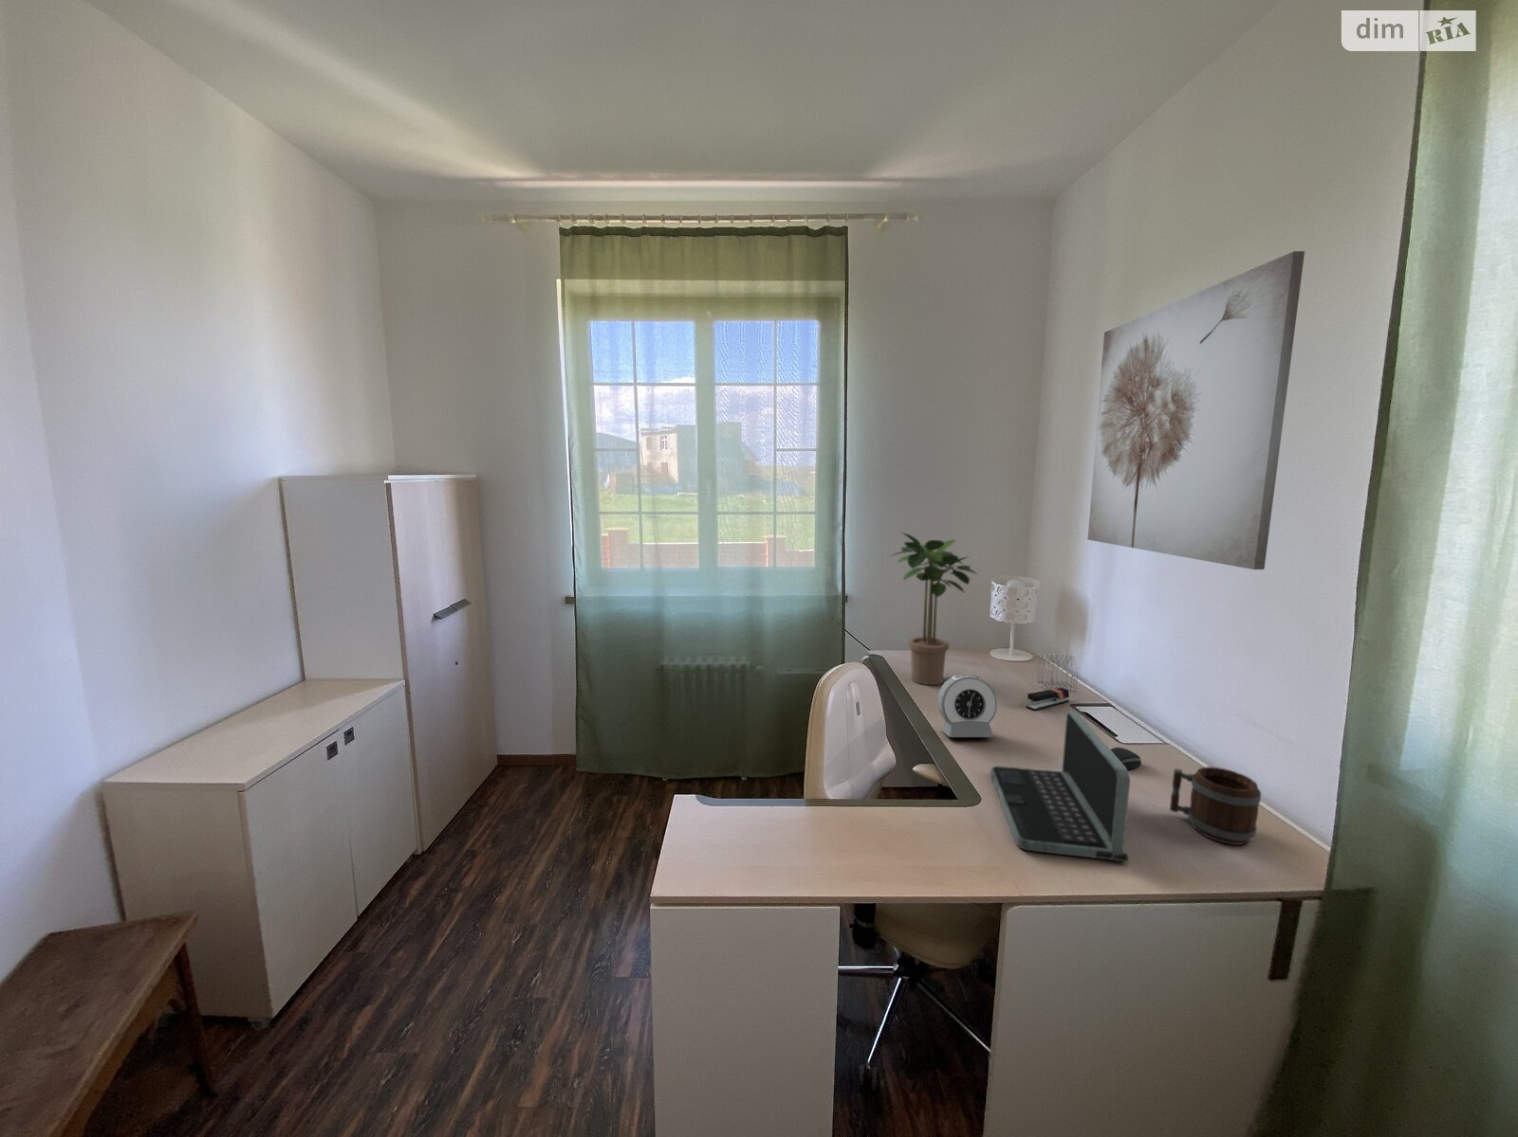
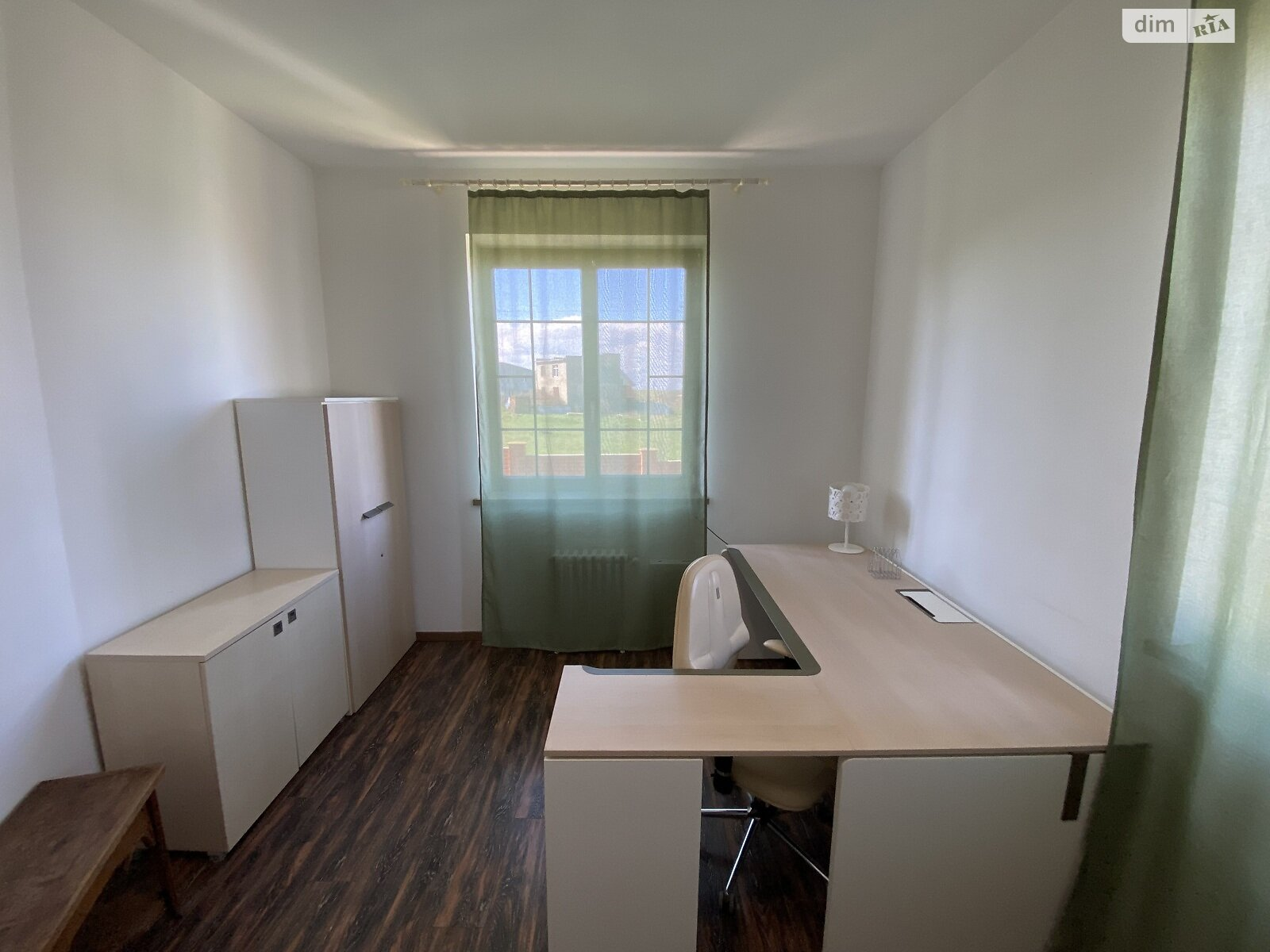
- computer mouse (1120, 757)
- wall art (1170, 429)
- alarm clock (968, 705)
- laptop (1057, 772)
- mug (1212, 801)
- stapler (1048, 697)
- potted plant (935, 608)
